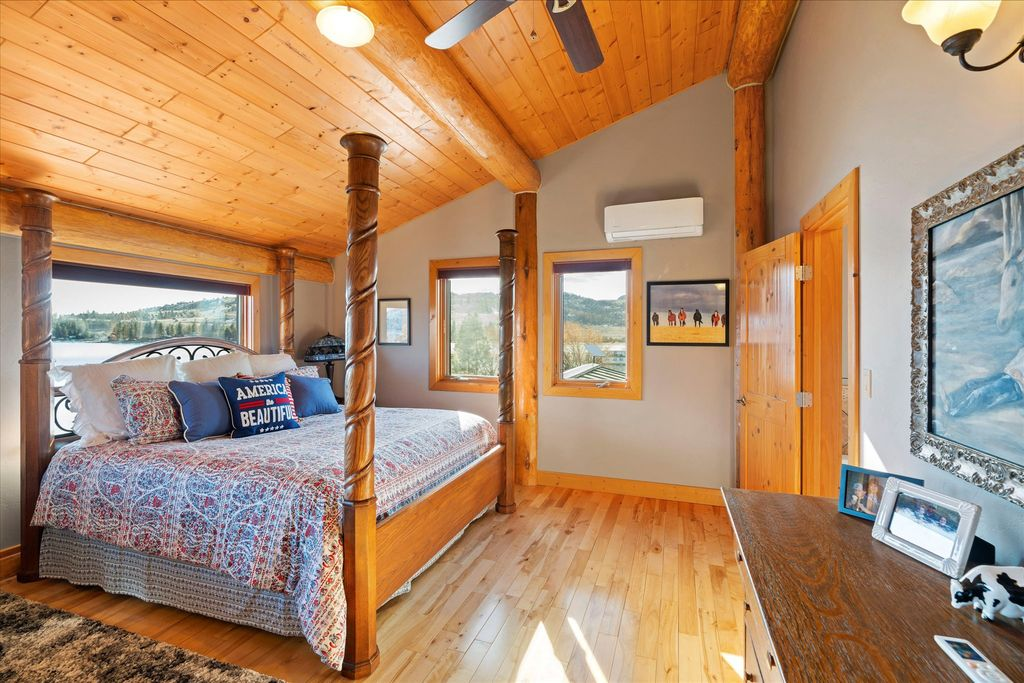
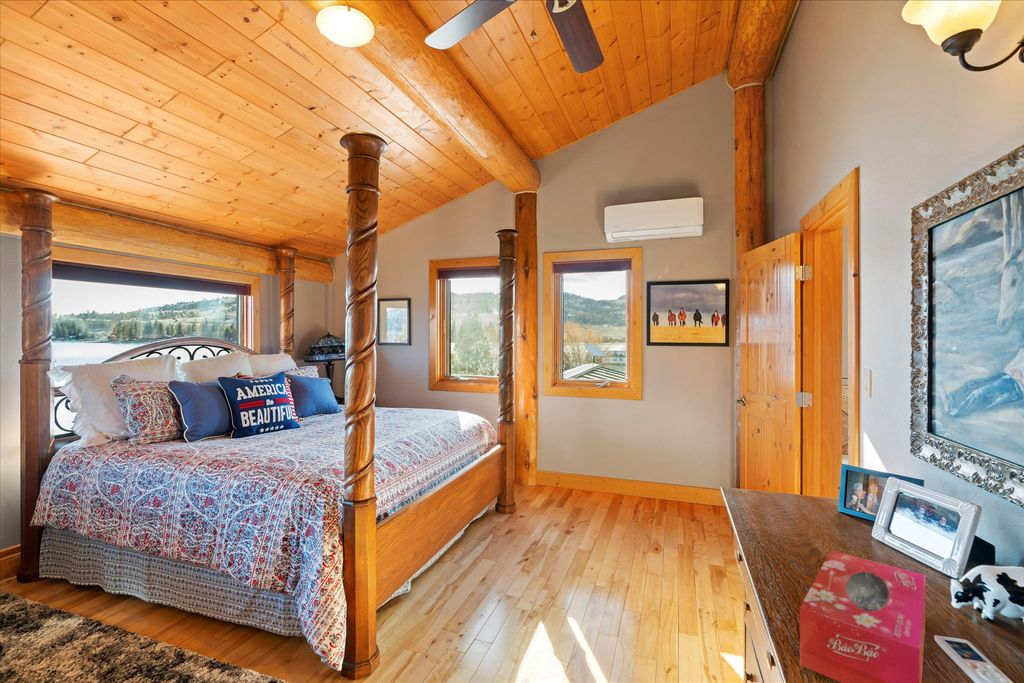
+ tissue box (866, 617)
